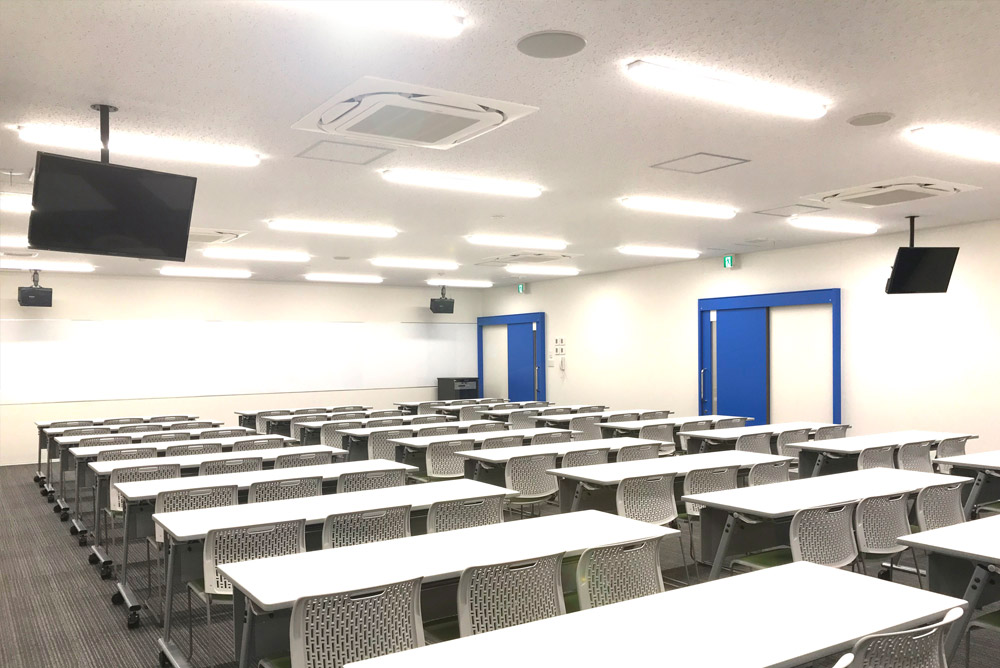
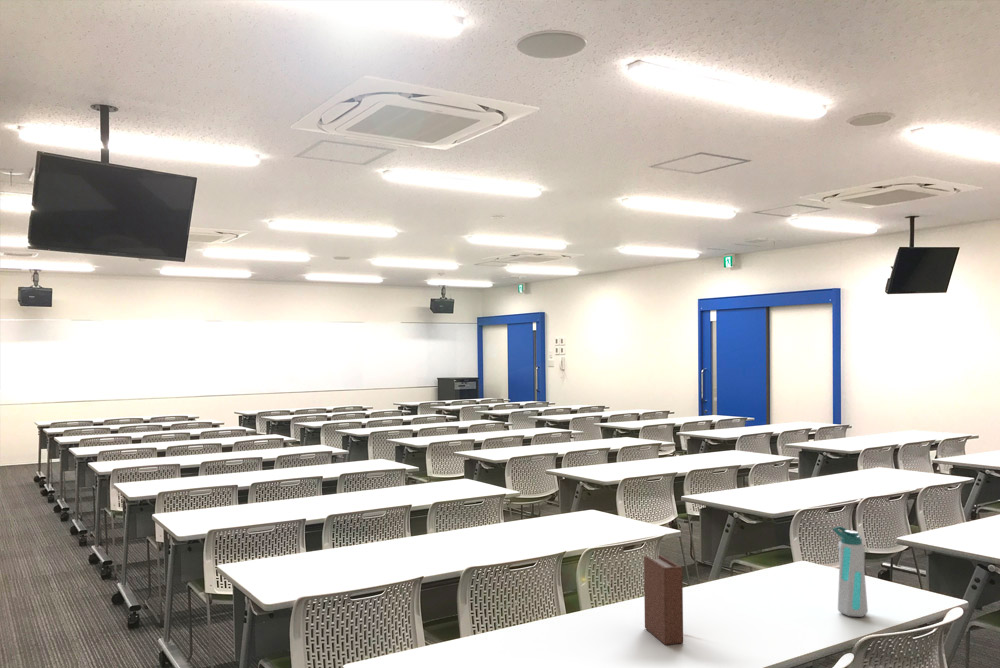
+ book (663, 598)
+ water bottle (849, 571)
